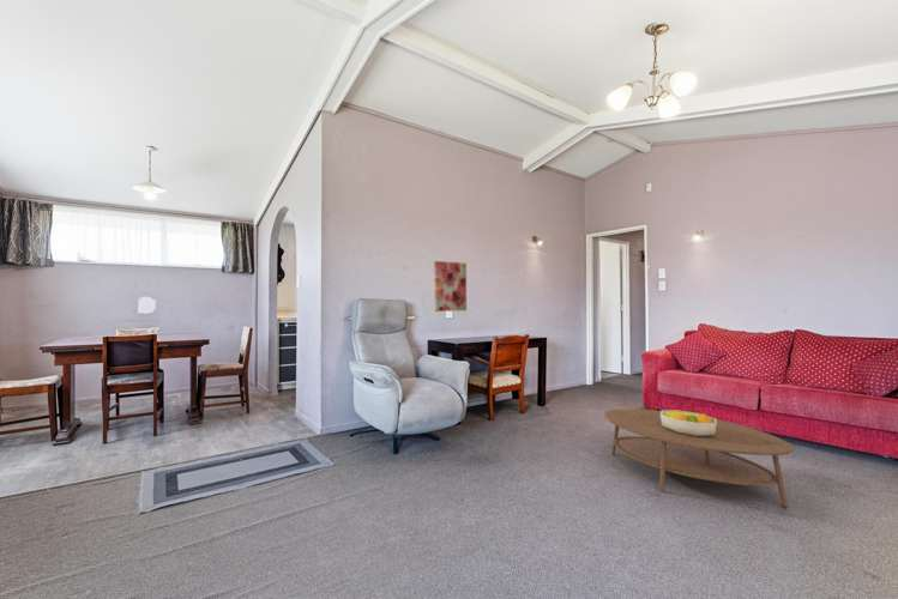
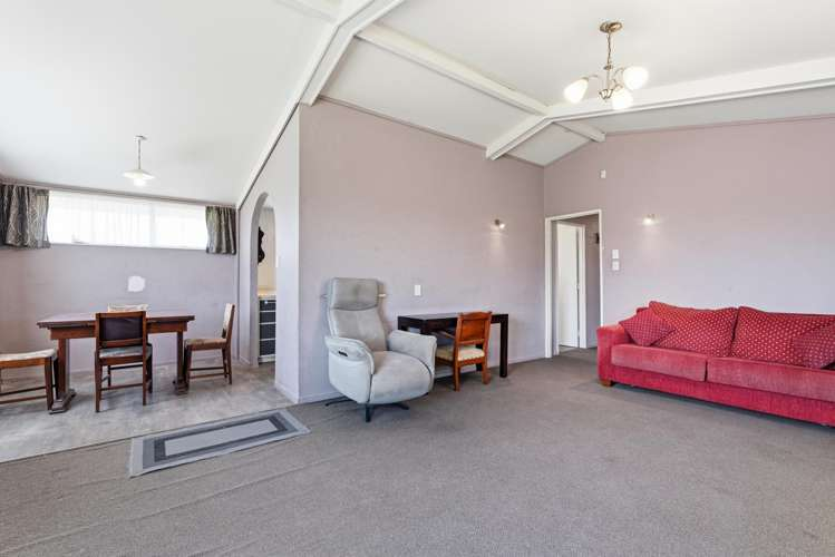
- wall art (451, 286)
- fruit bowl (687, 419)
- coffee table (686, 452)
